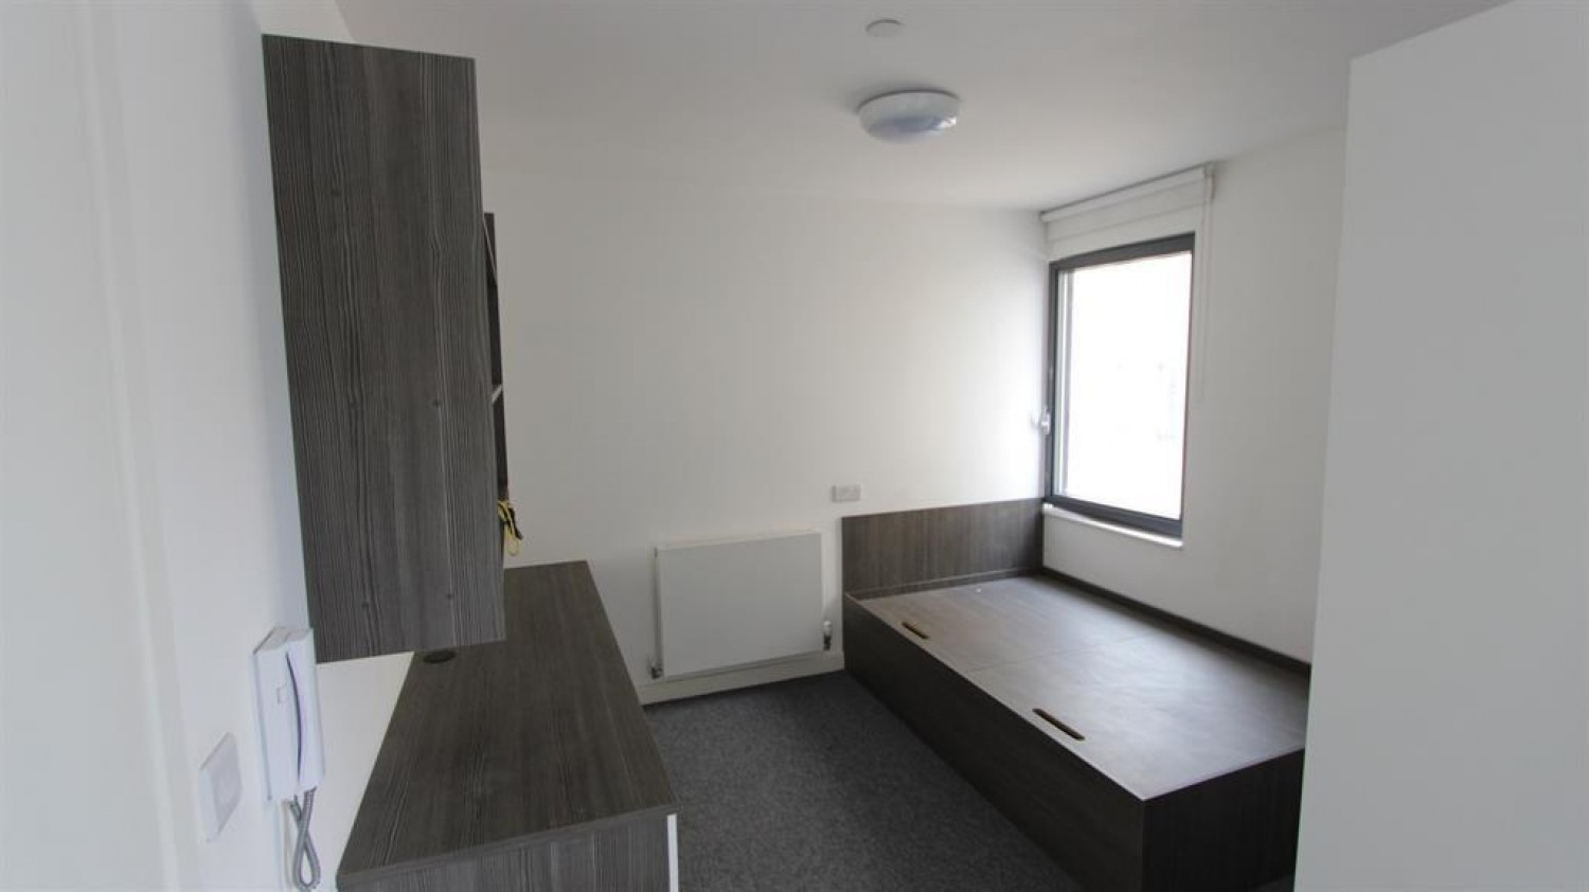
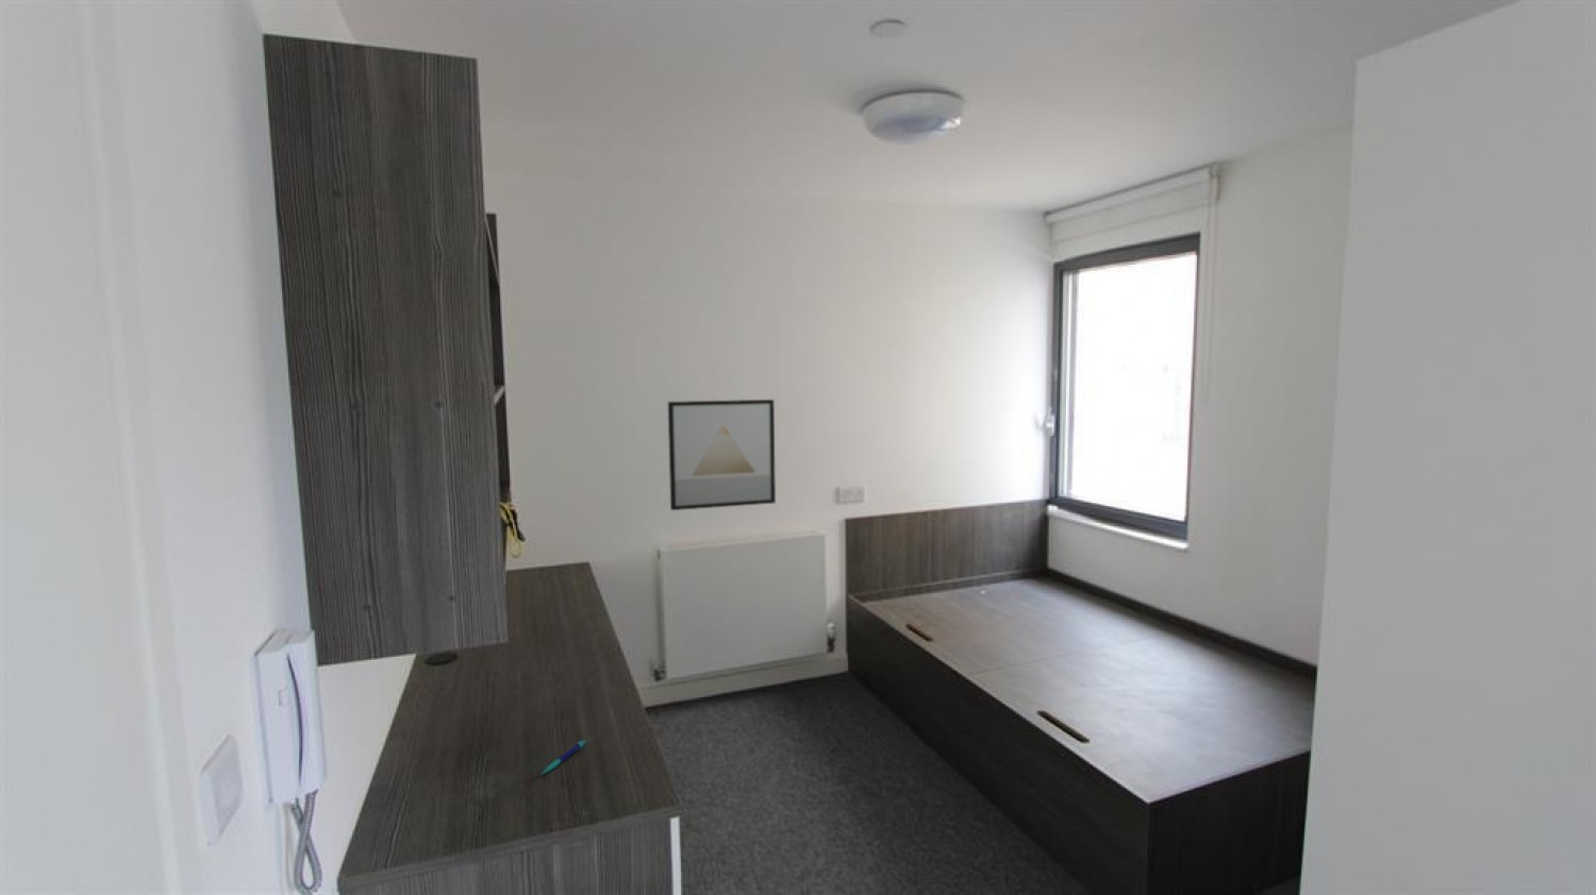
+ pen (562, 757)
+ wall art (722, 452)
